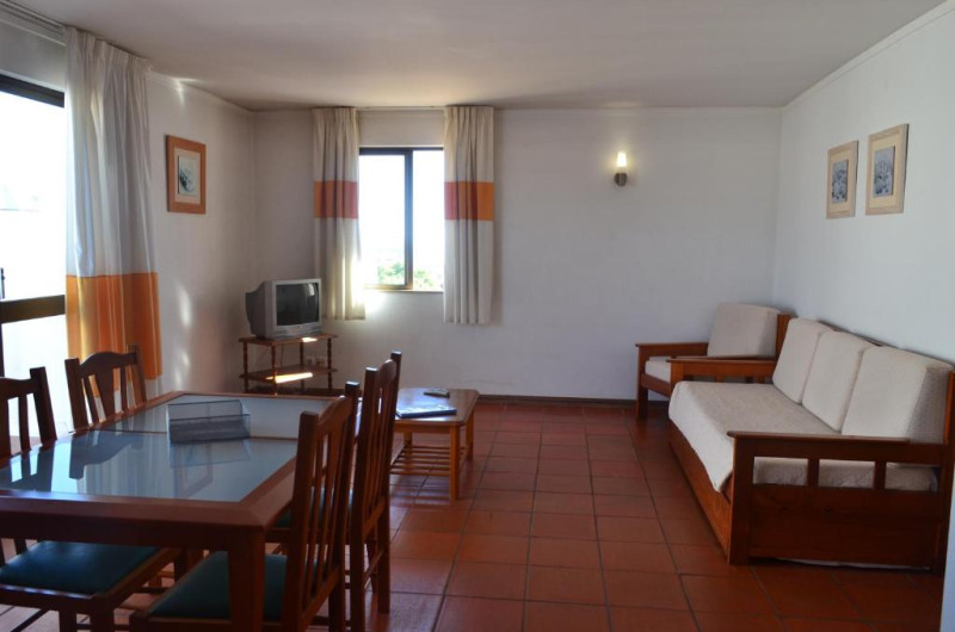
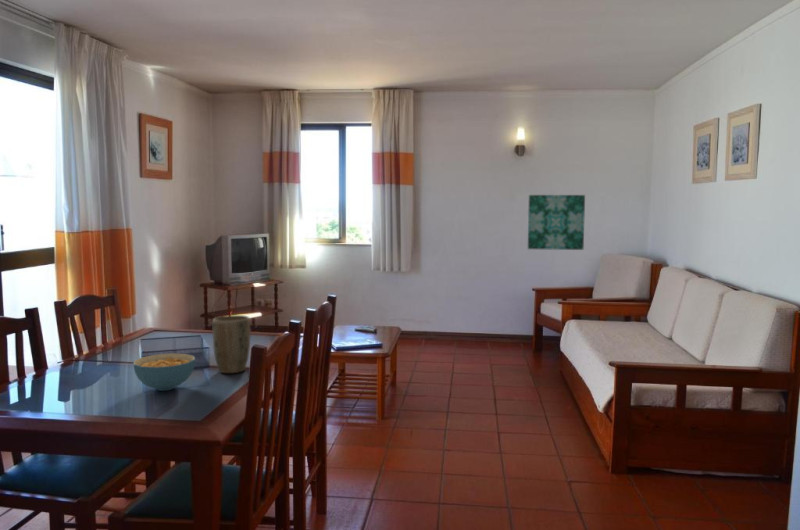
+ cereal bowl (165, 374)
+ wall art (555, 222)
+ plant pot (232, 344)
